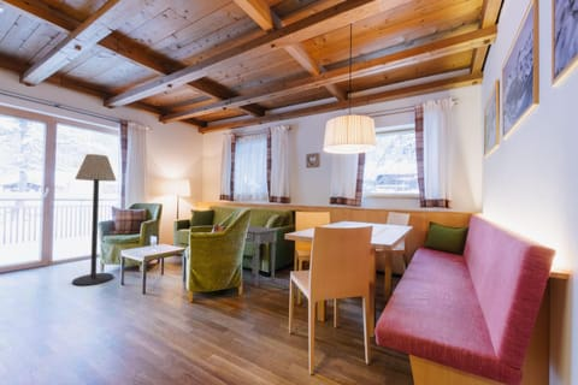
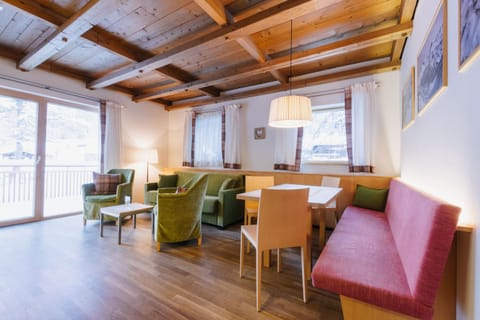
- side table (255, 254)
- floor lamp (95, 217)
